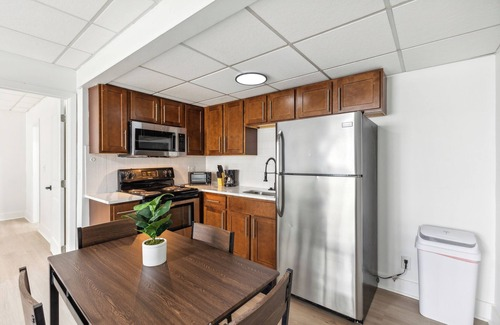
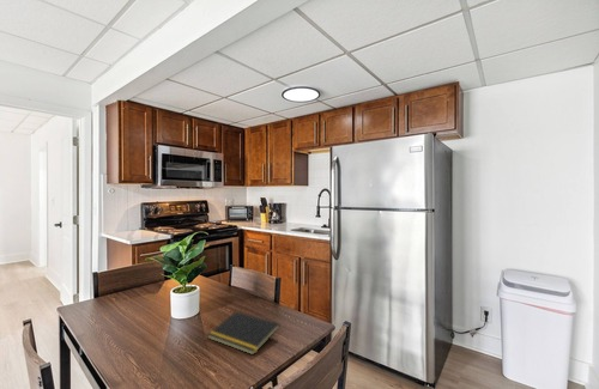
+ notepad (243, 330)
